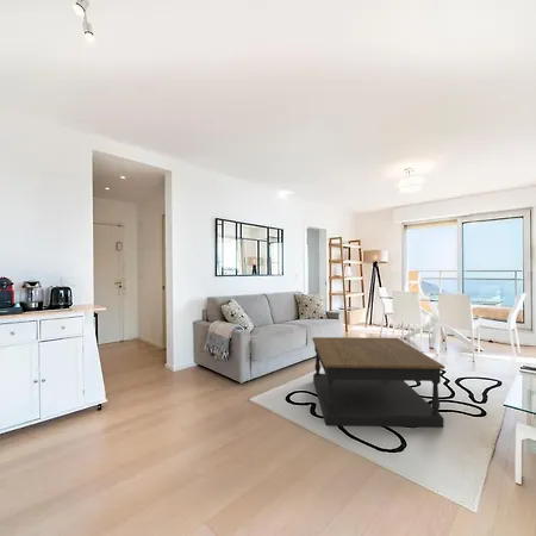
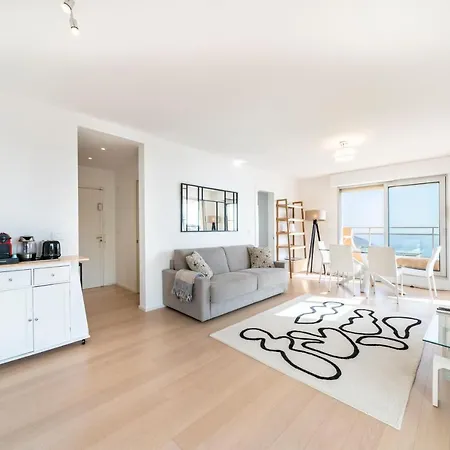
- coffee table (367, 374)
